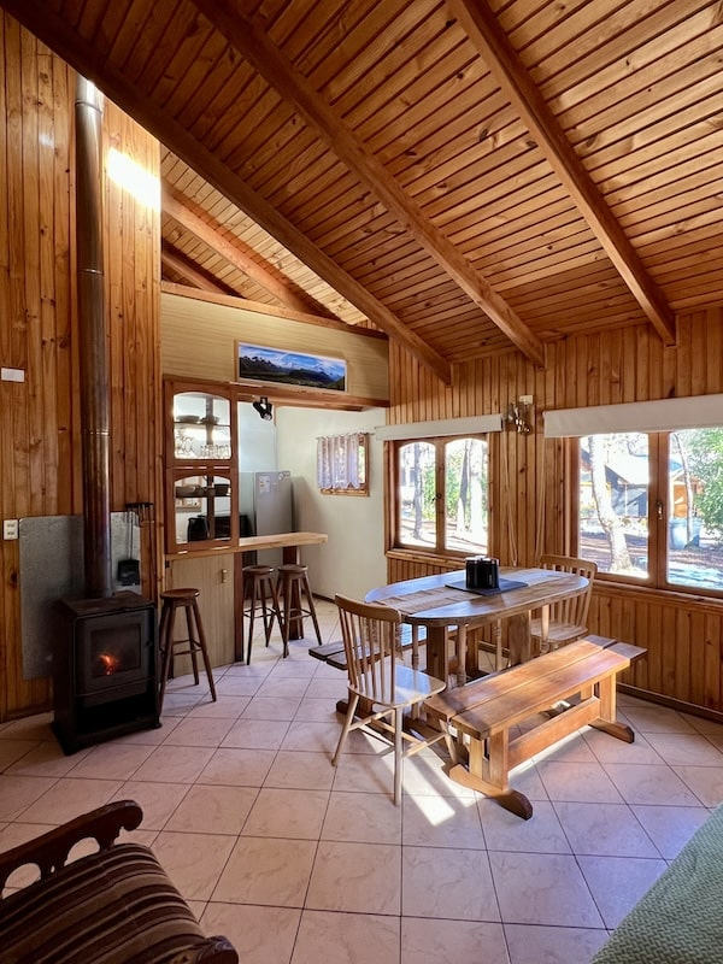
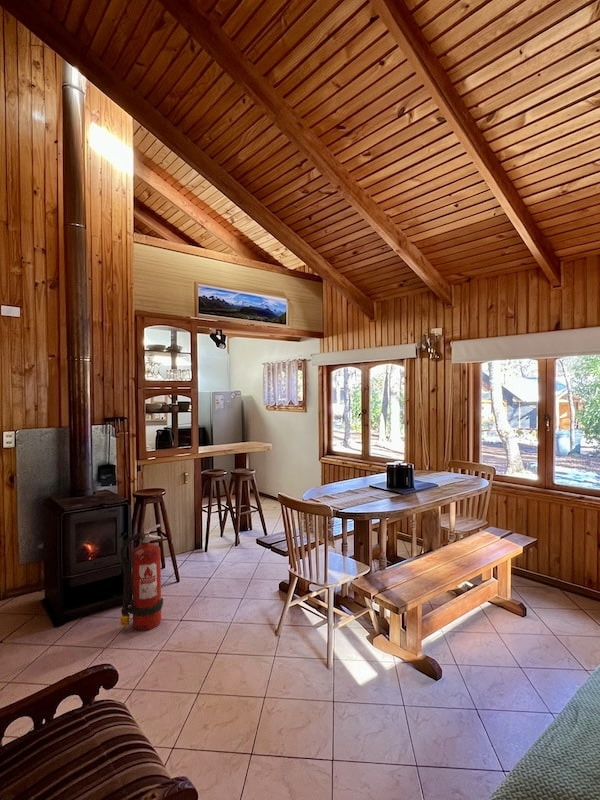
+ fire extinguisher (141, 576)
